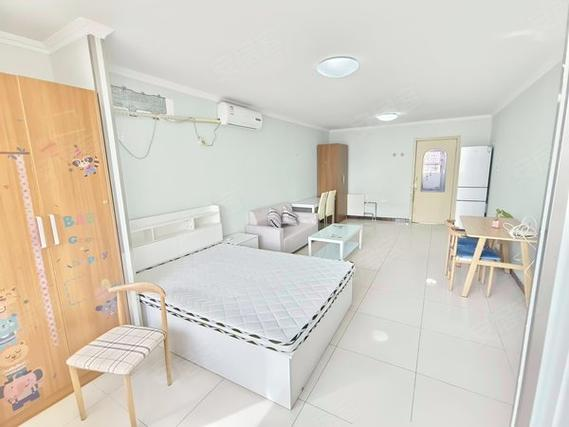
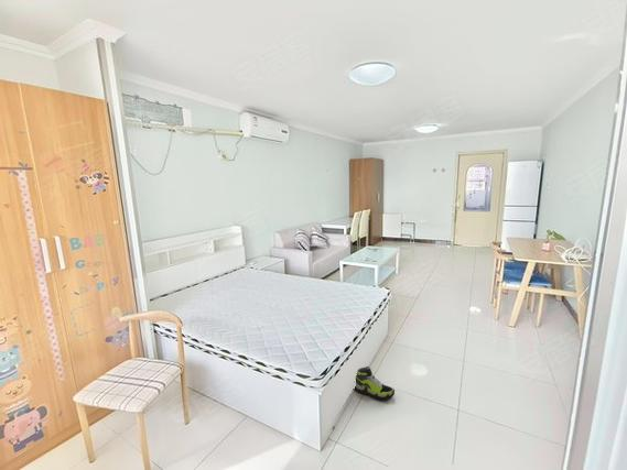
+ shoe (374, 381)
